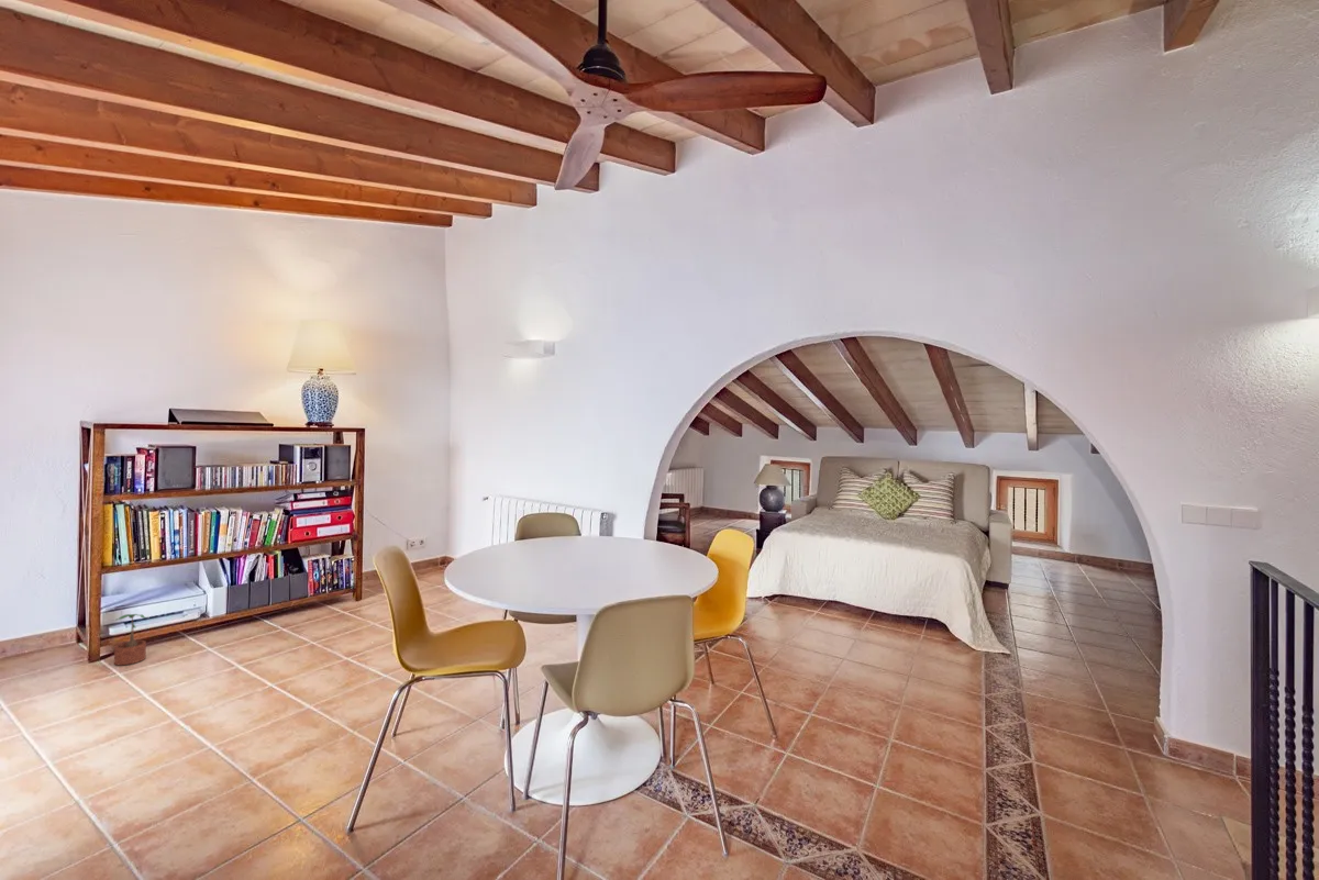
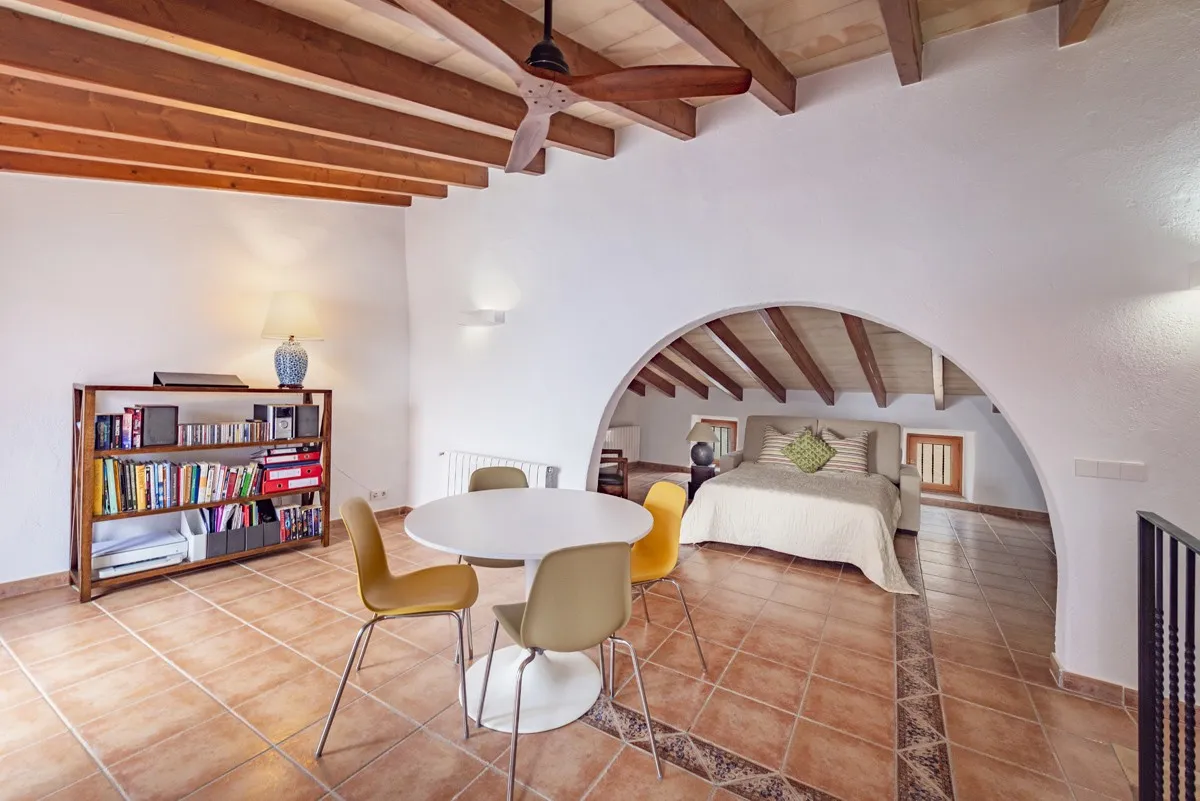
- potted plant (131, 636)
